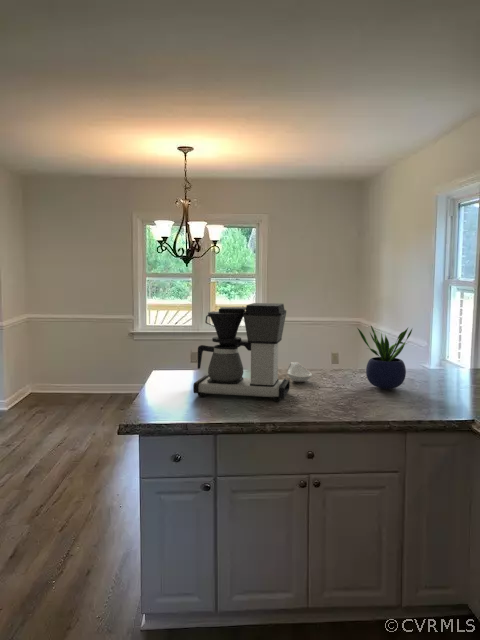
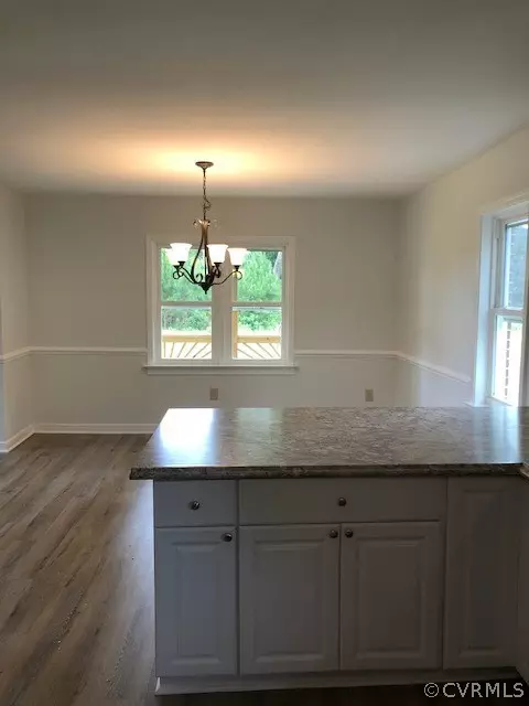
- potted plant (383, 355)
- coffee maker (239, 346)
- spoon rest (296, 371)
